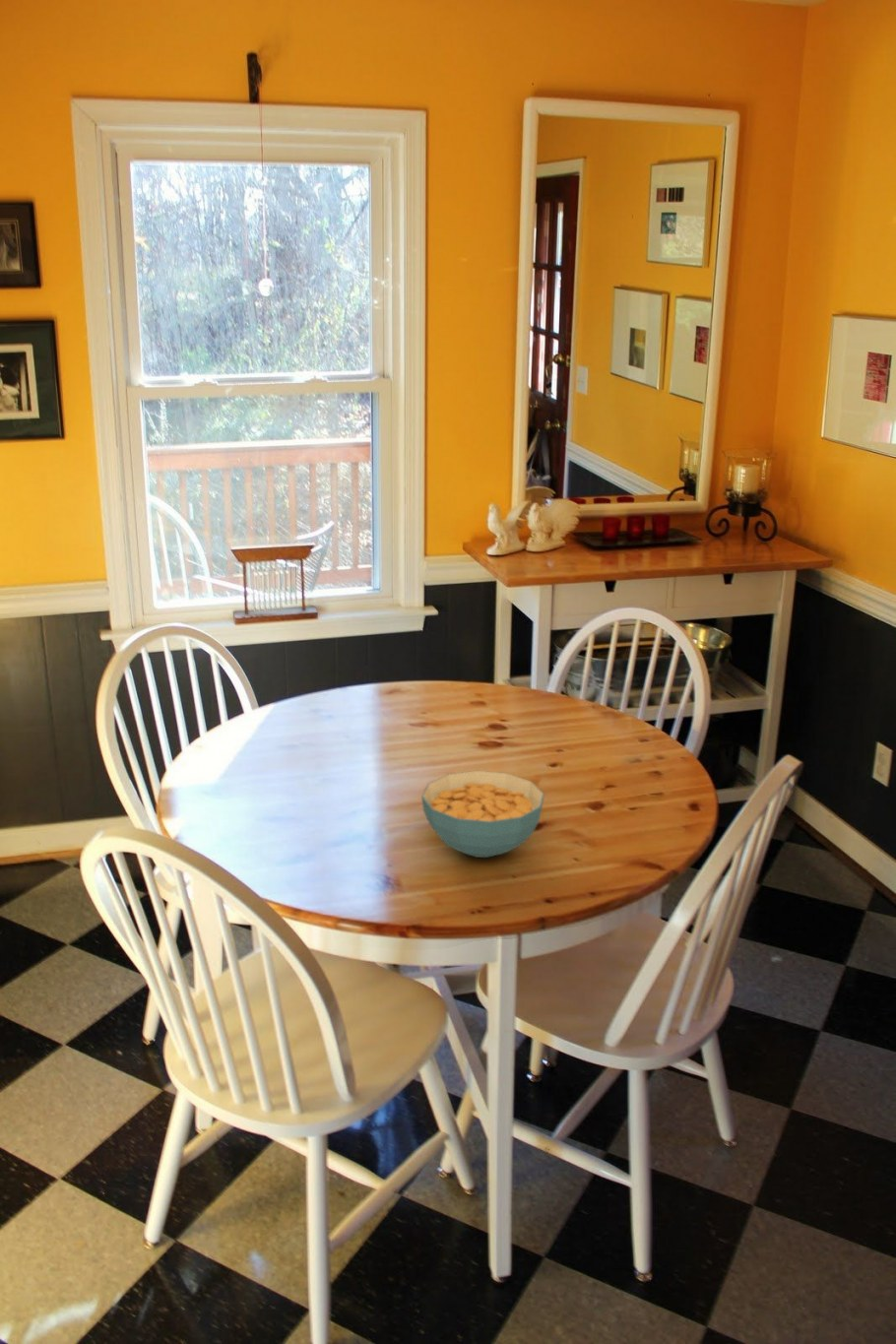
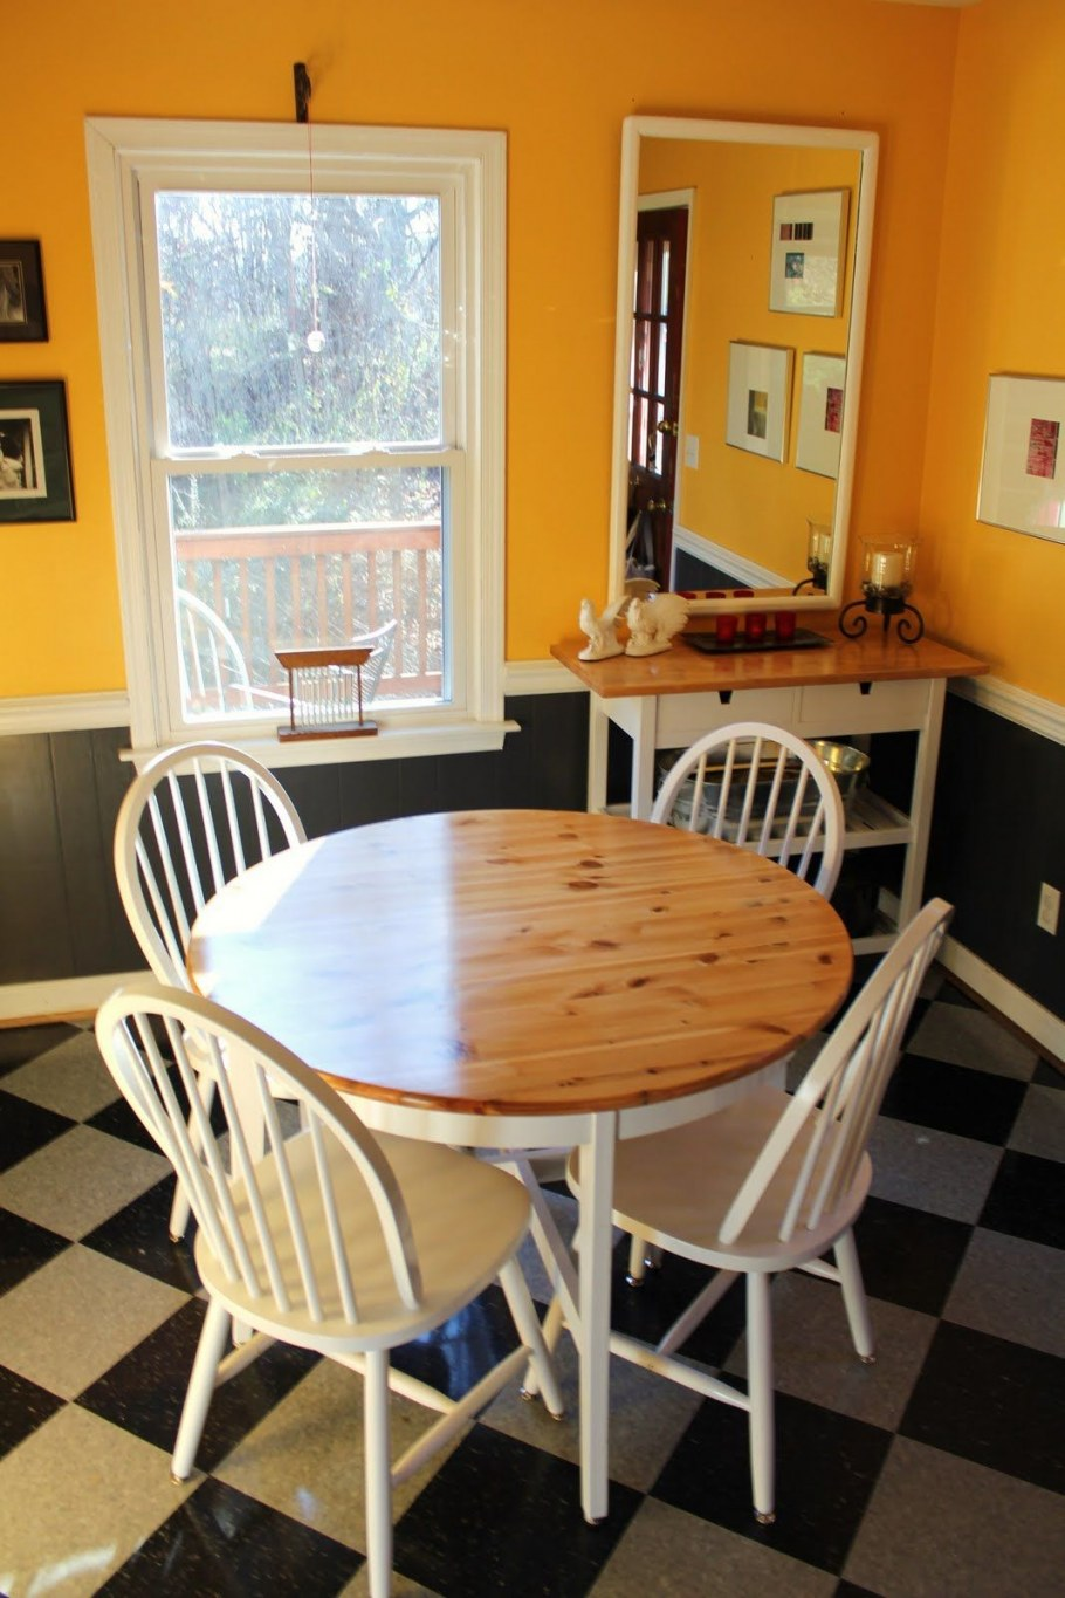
- cereal bowl (482, 822)
